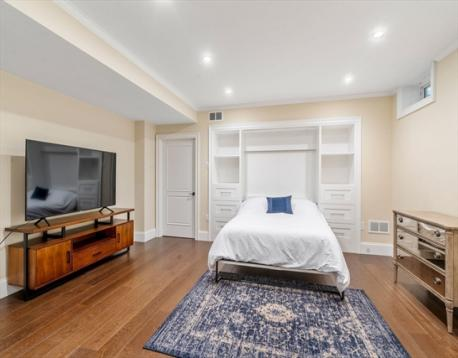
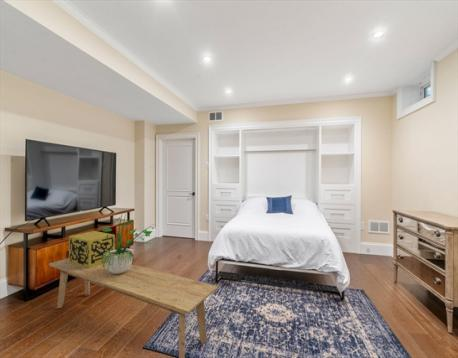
+ potted plant (128, 240)
+ decorative box (92, 247)
+ bench (124, 294)
